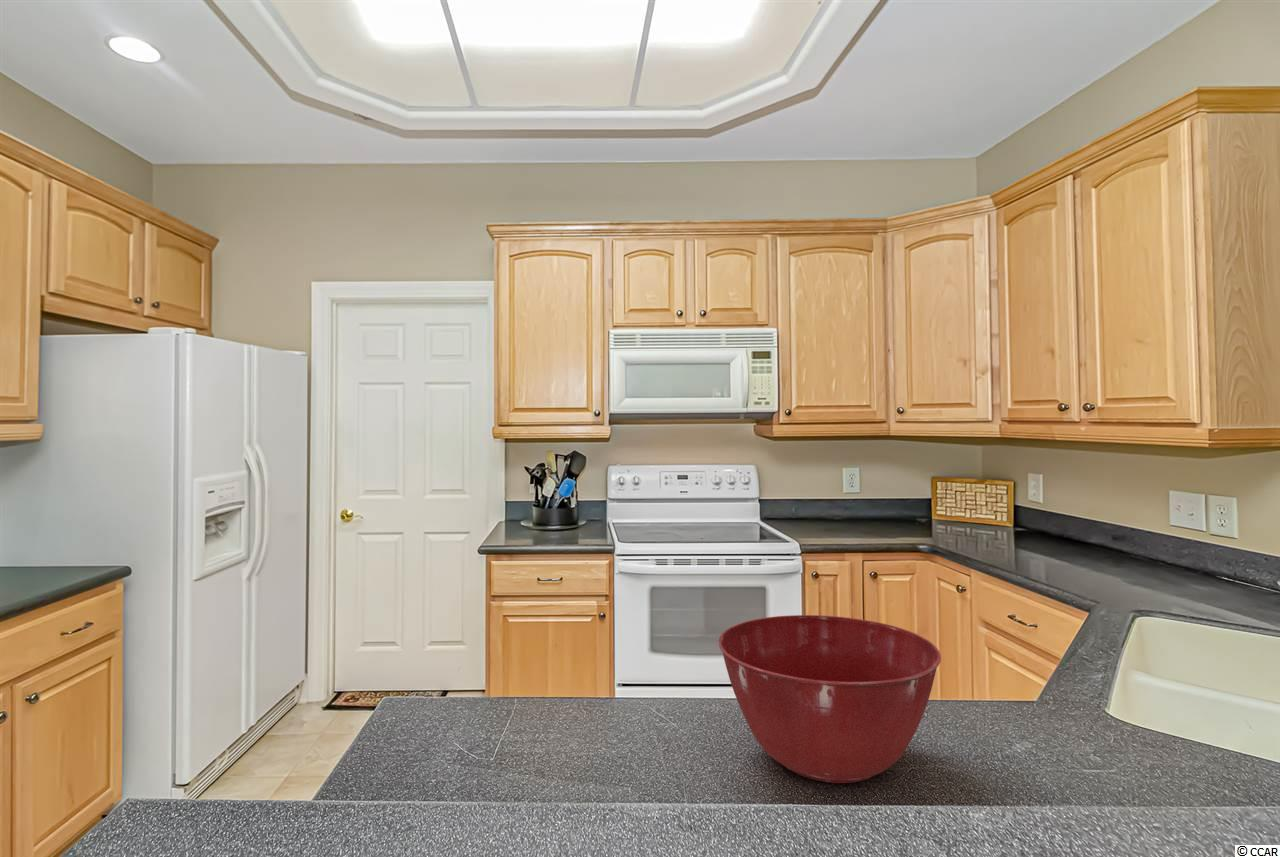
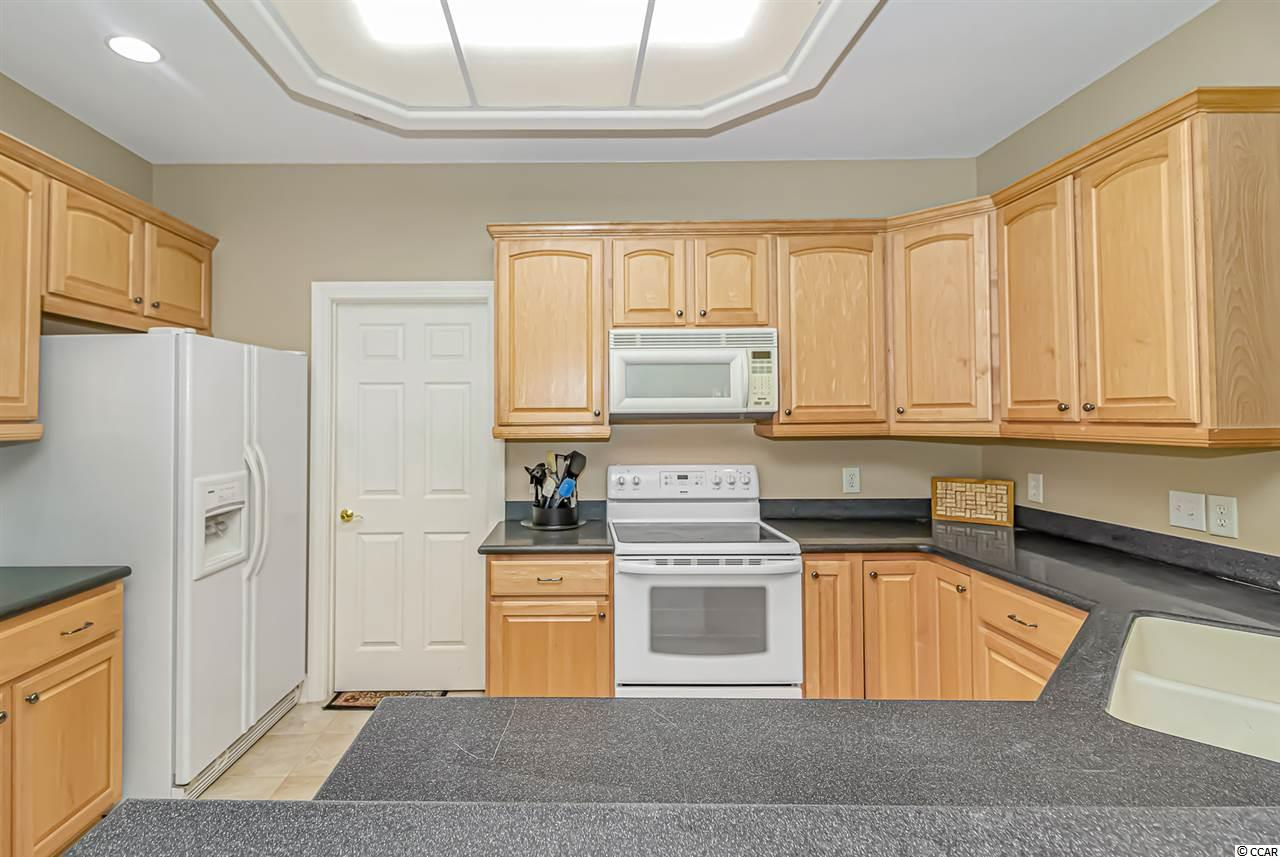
- mixing bowl (824, 698)
